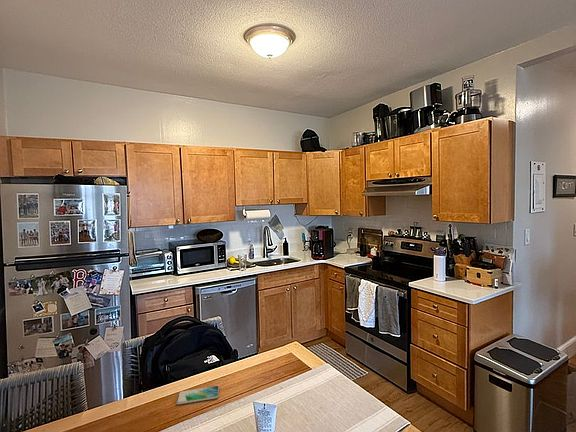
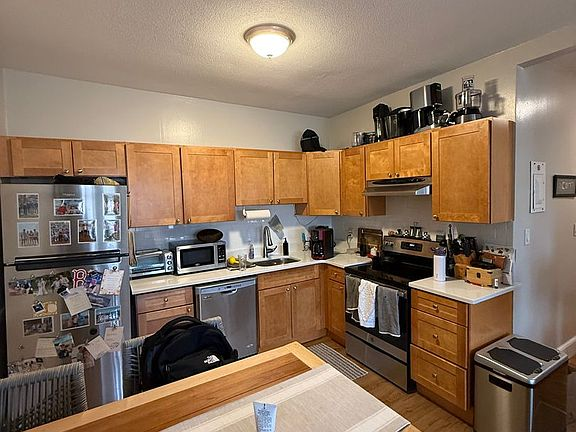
- smartphone (198, 394)
